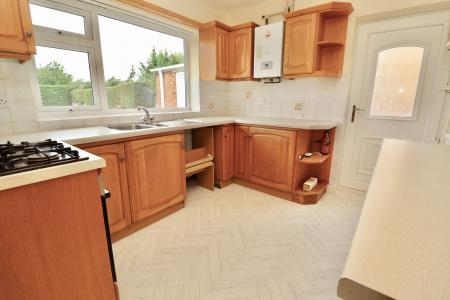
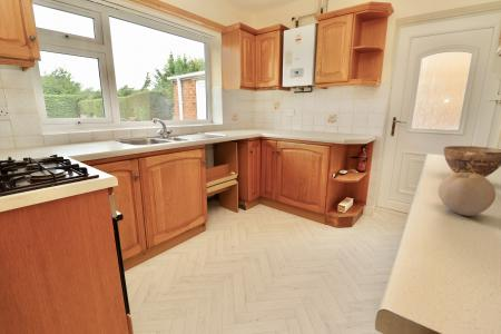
+ bowl (471, 164)
+ fruit (464, 193)
